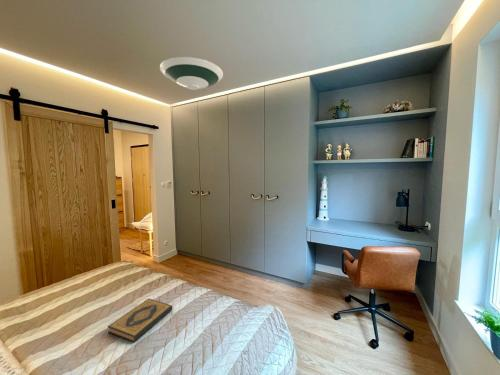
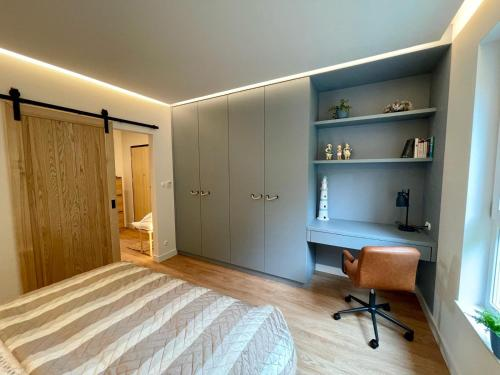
- hardback book (142, 317)
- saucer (192, 80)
